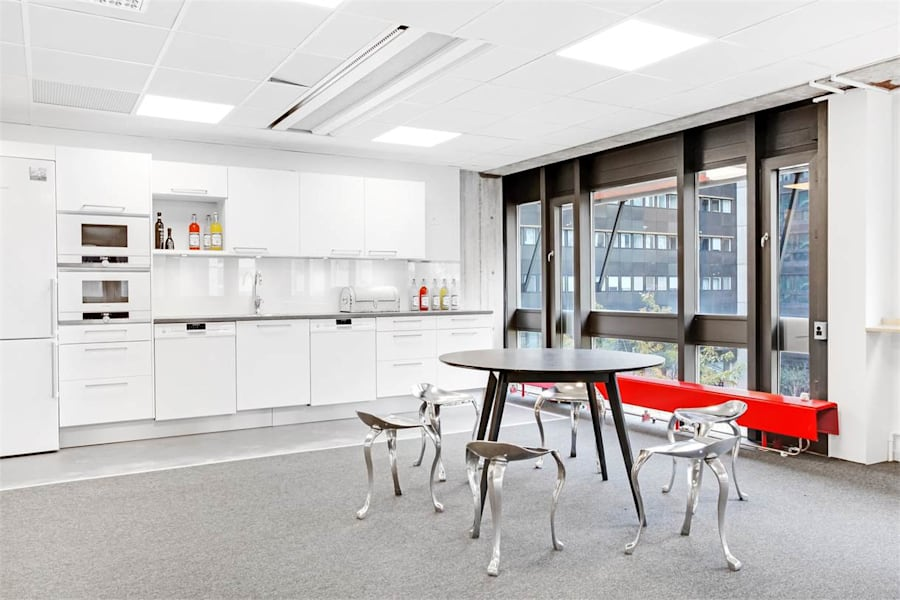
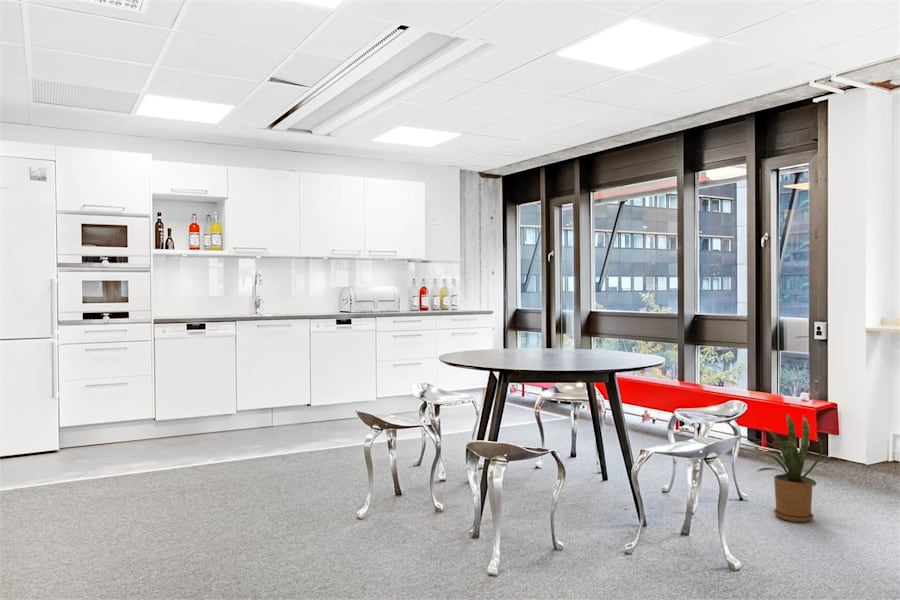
+ house plant (786, 466)
